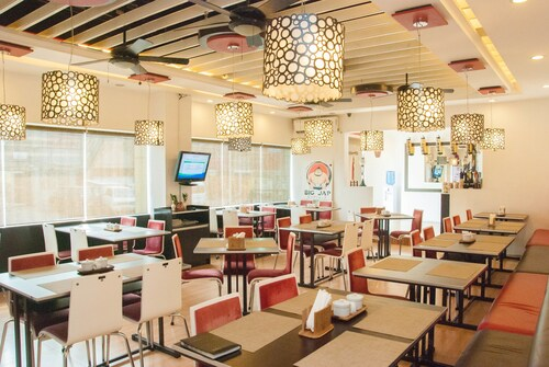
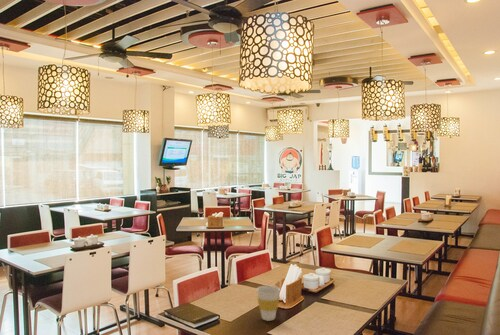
+ cup (268, 303)
